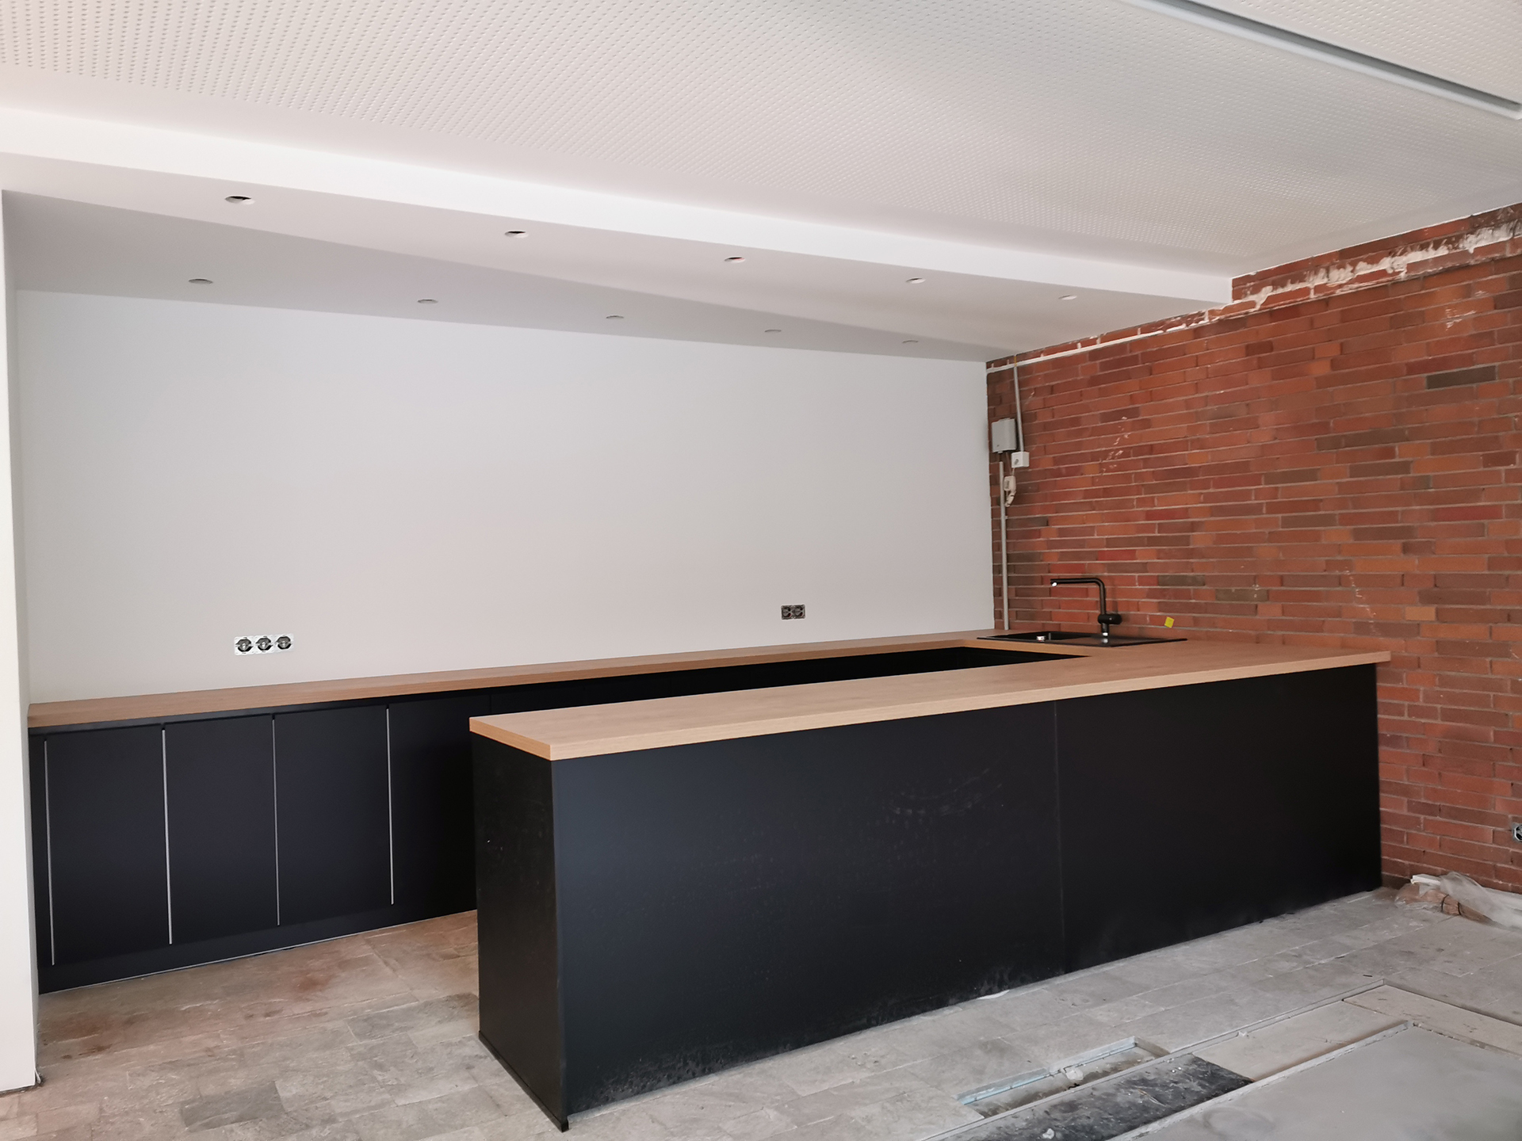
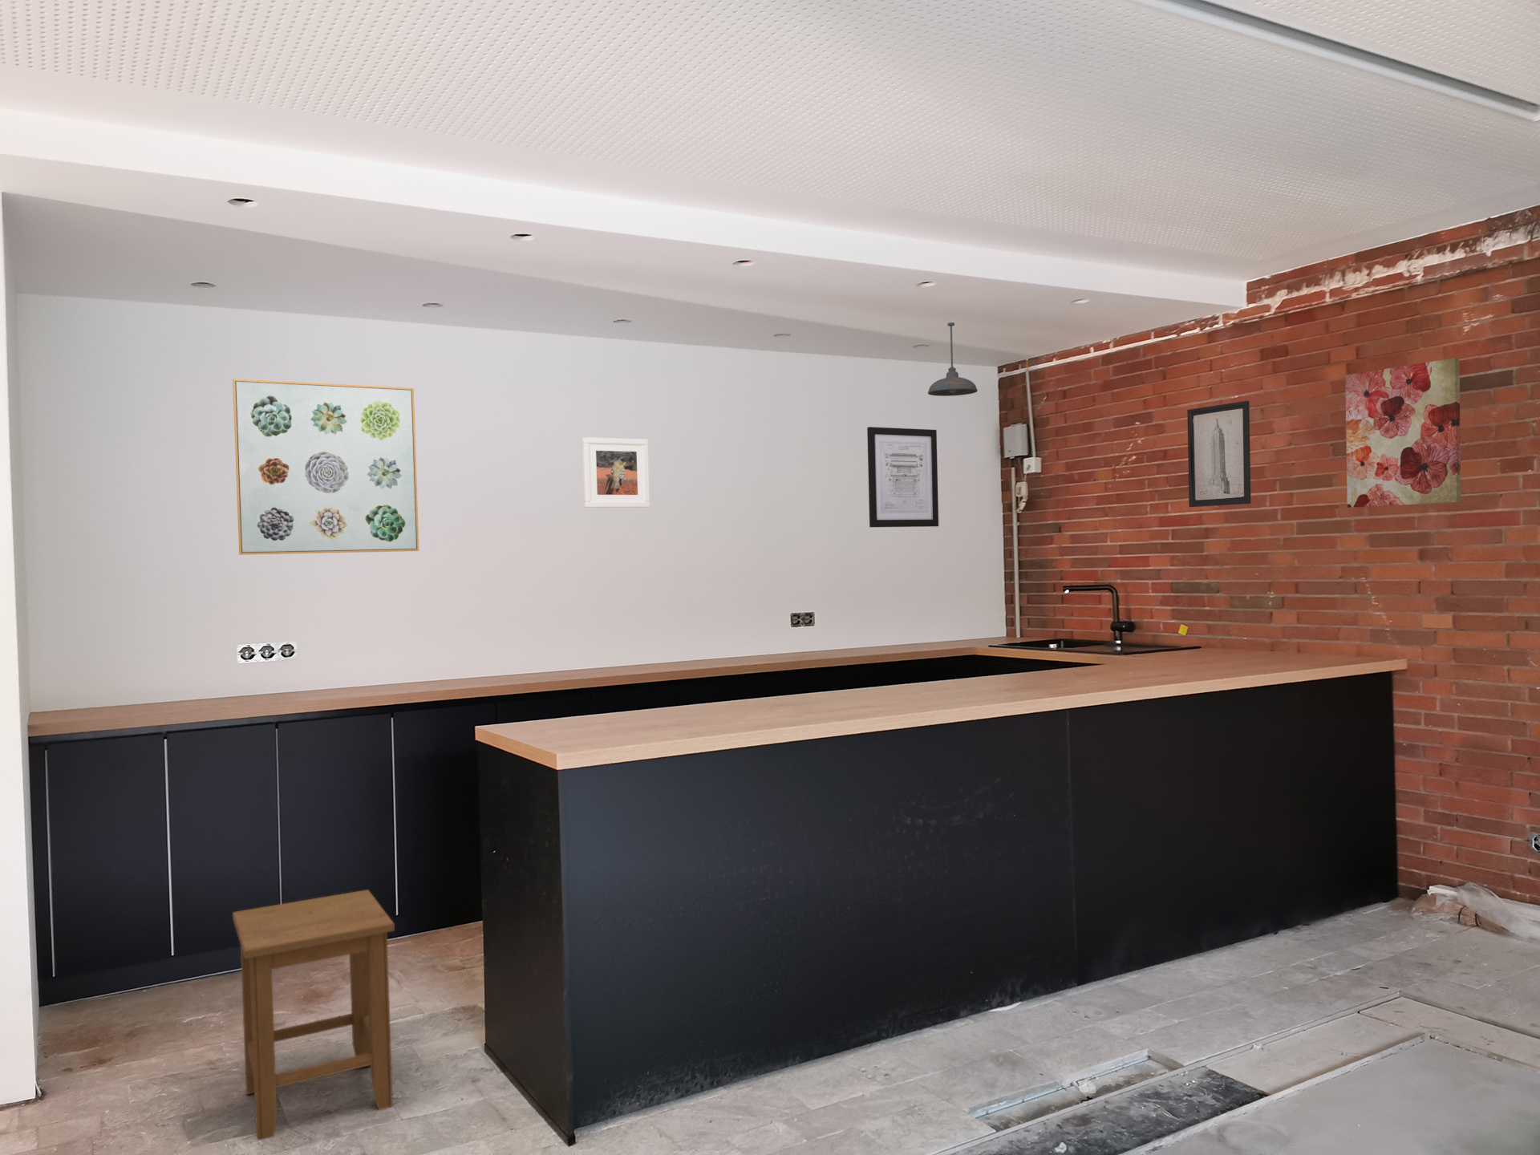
+ wall art (1401, 436)
+ wall art (1217, 455)
+ wall art (329, 468)
+ pendant light (951, 358)
+ stool (318, 1020)
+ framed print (616, 472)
+ wall art (903, 477)
